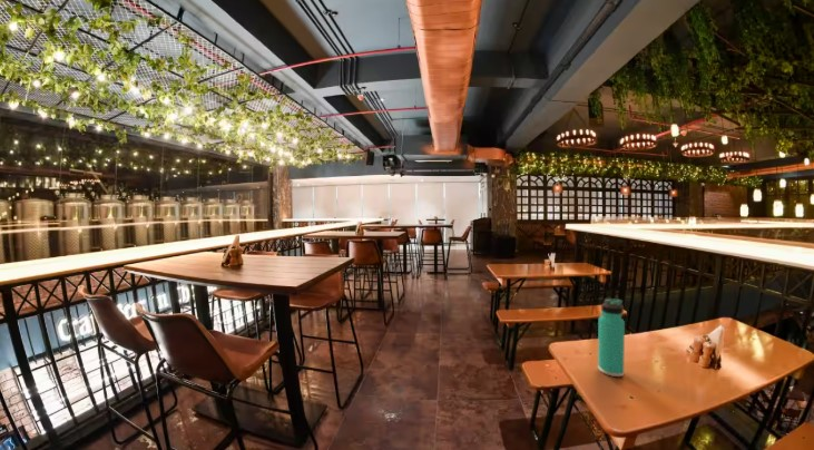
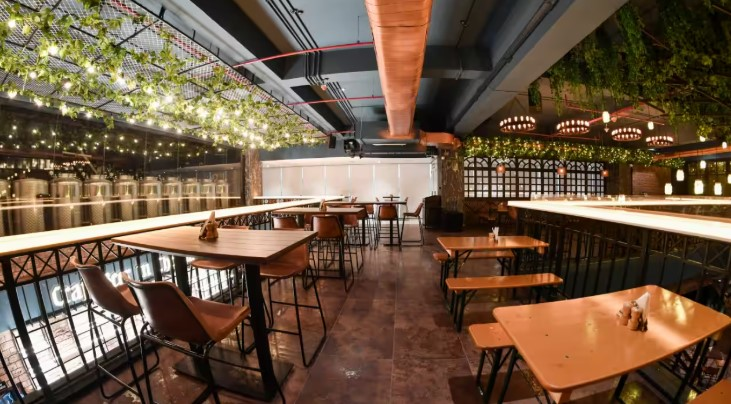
- thermos bottle (610, 335)
